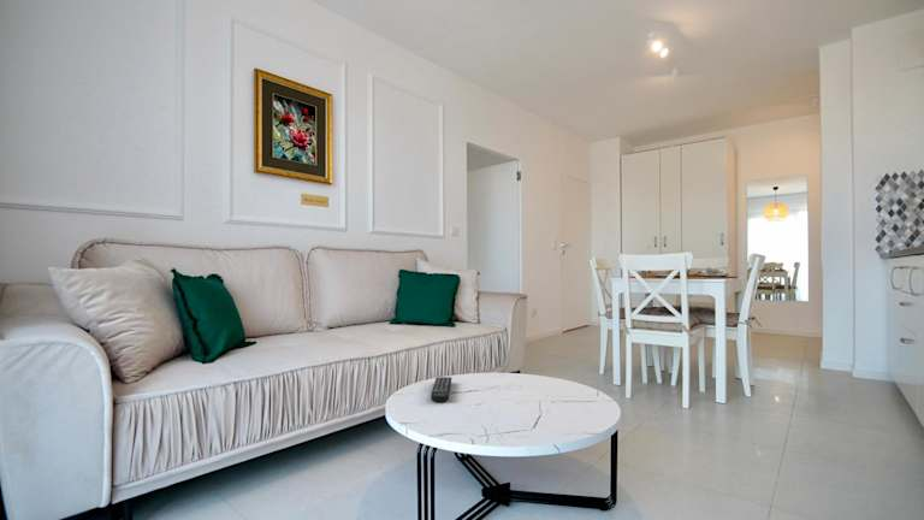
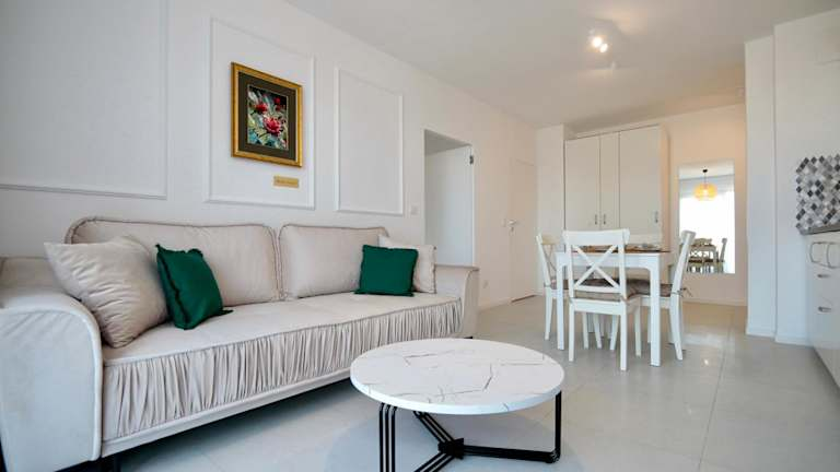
- remote control (442, 388)
